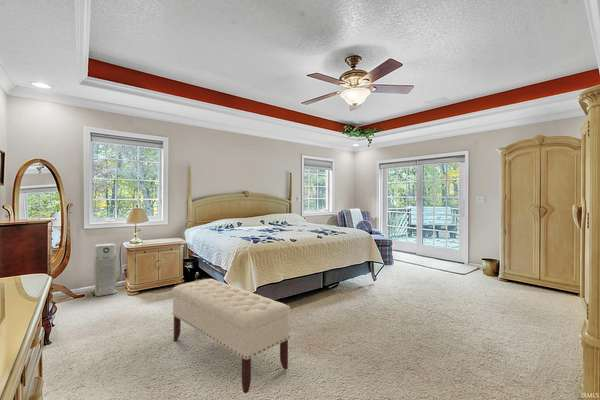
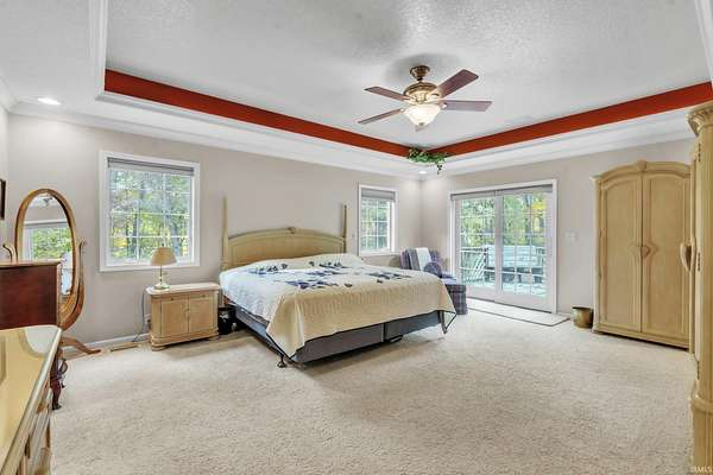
- air purifier (104, 267)
- bench (225, 323)
